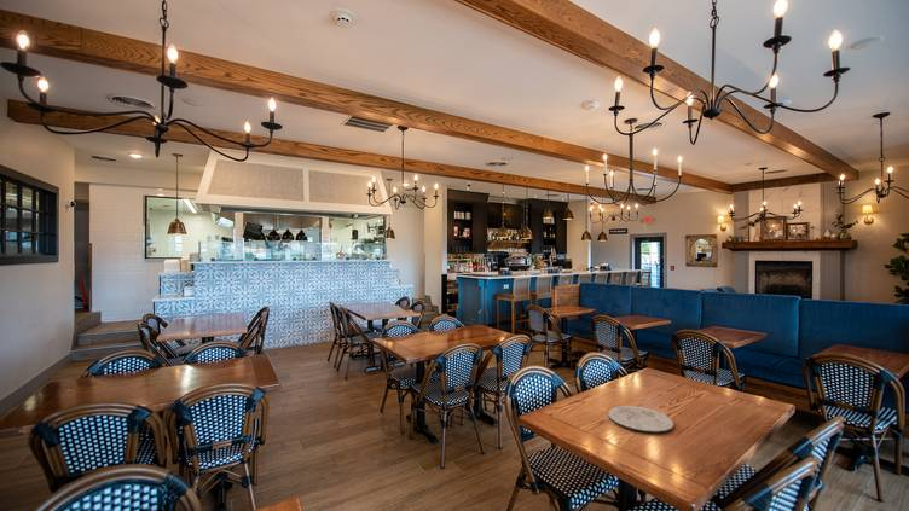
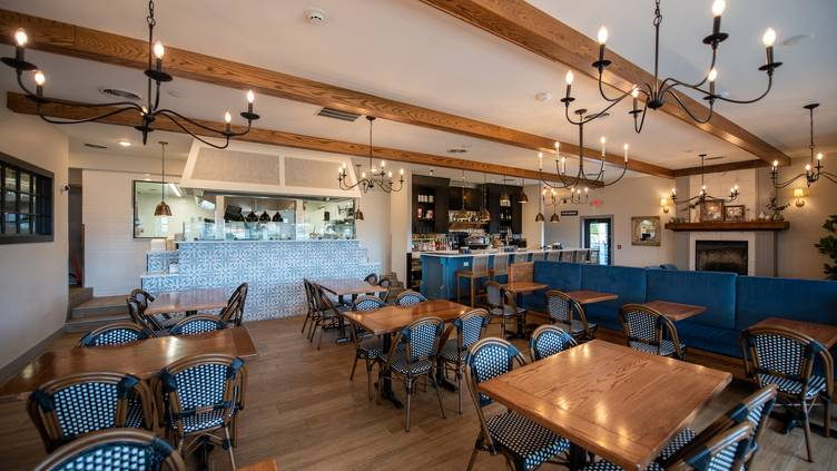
- plate (639, 418)
